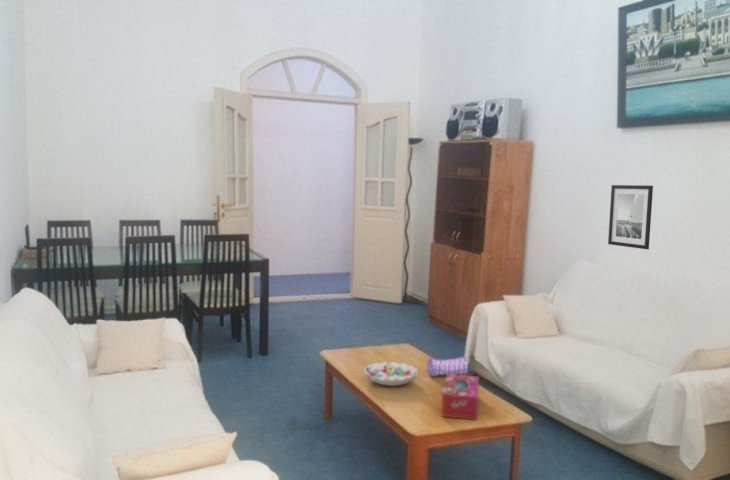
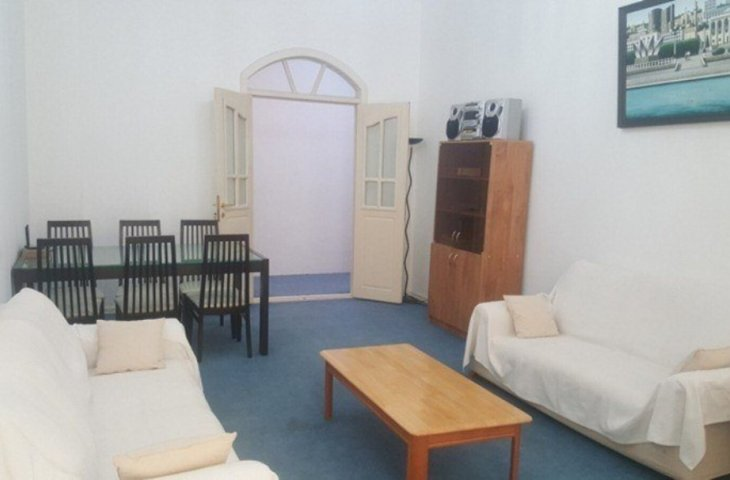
- decorative bowl (390, 375)
- wall art (629, 216)
- pencil case (447, 366)
- tissue box (460, 395)
